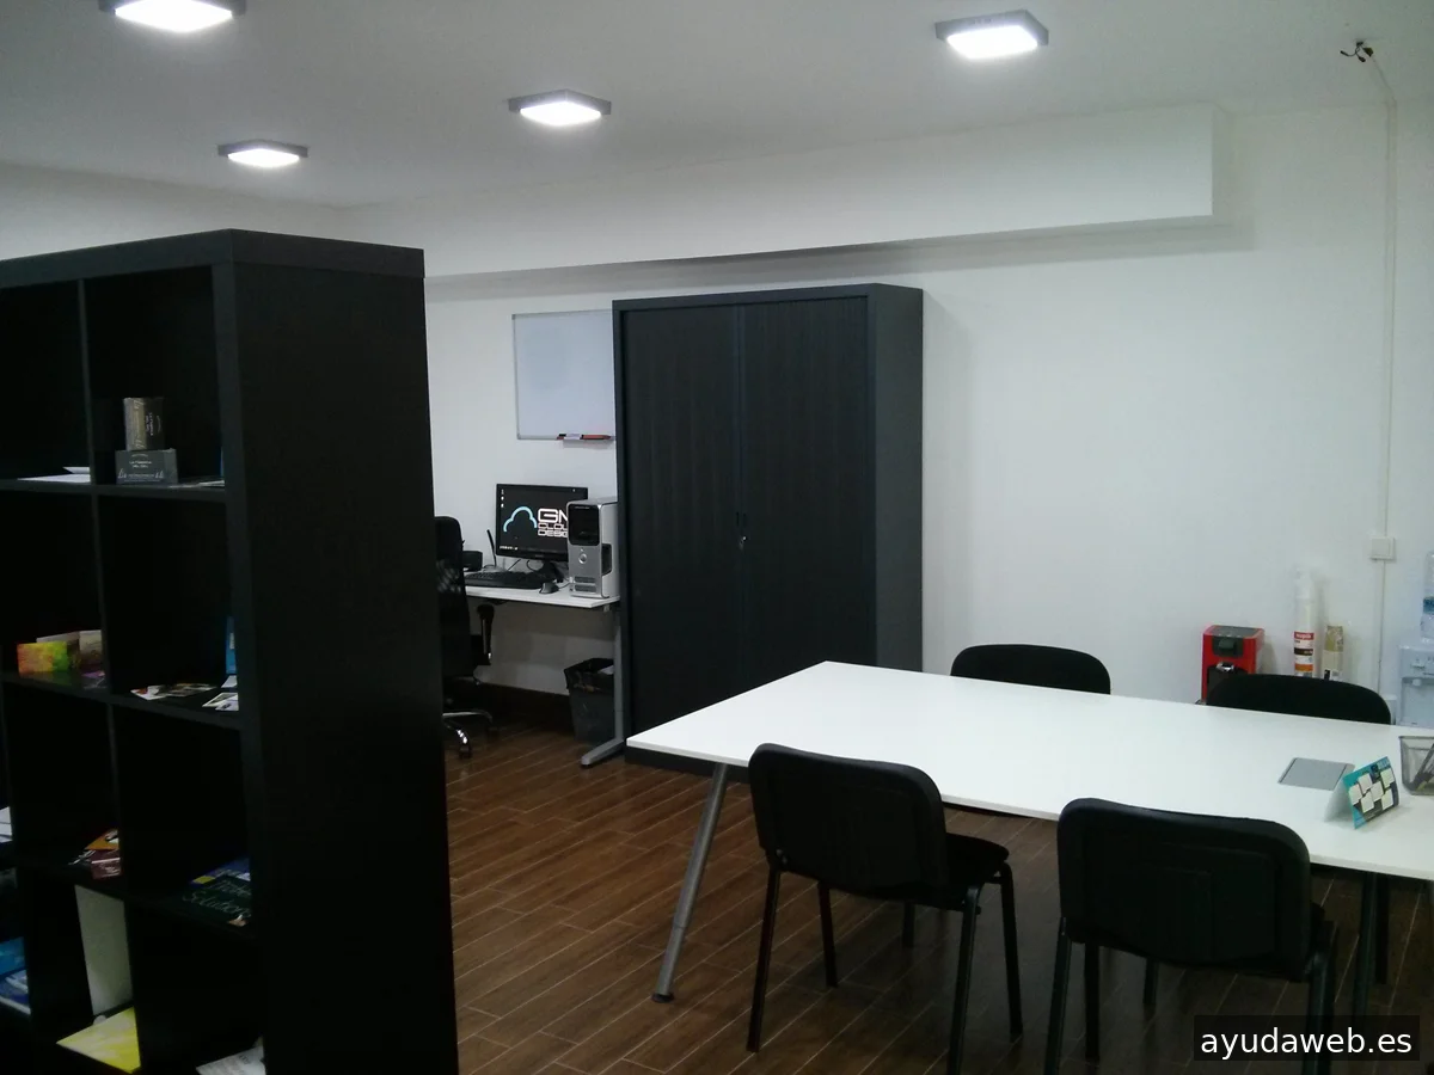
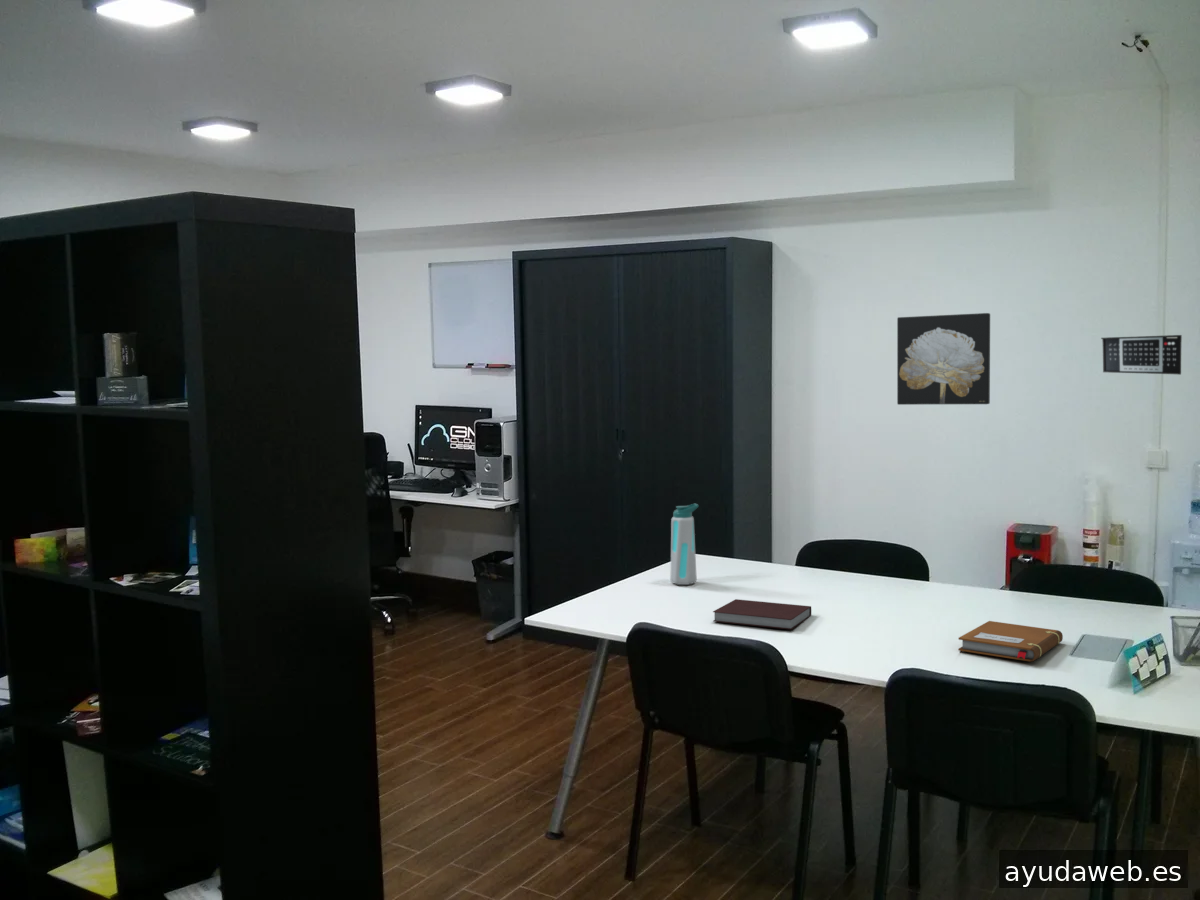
+ notebook (1010, 641)
+ water bottle (684, 543)
+ wall art (942, 360)
+ calendar (1140, 355)
+ notebook (762, 613)
